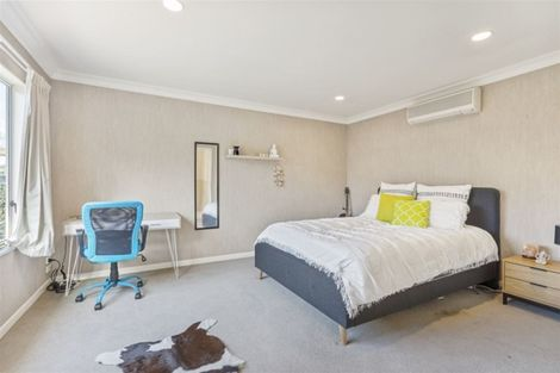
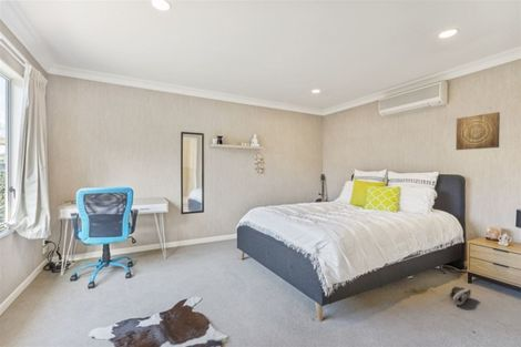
+ wall art (476, 132)
+ shoe (457, 294)
